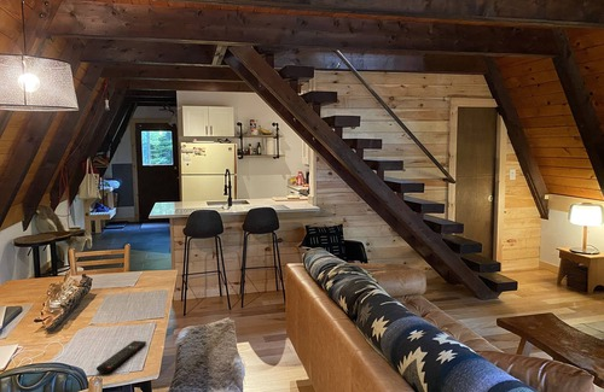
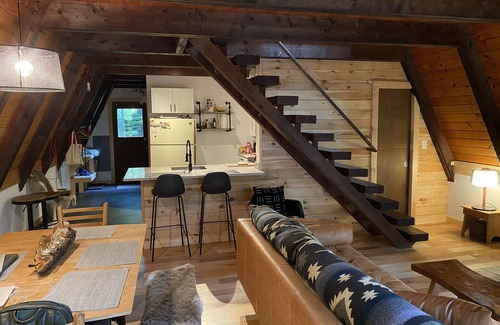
- remote control (122, 356)
